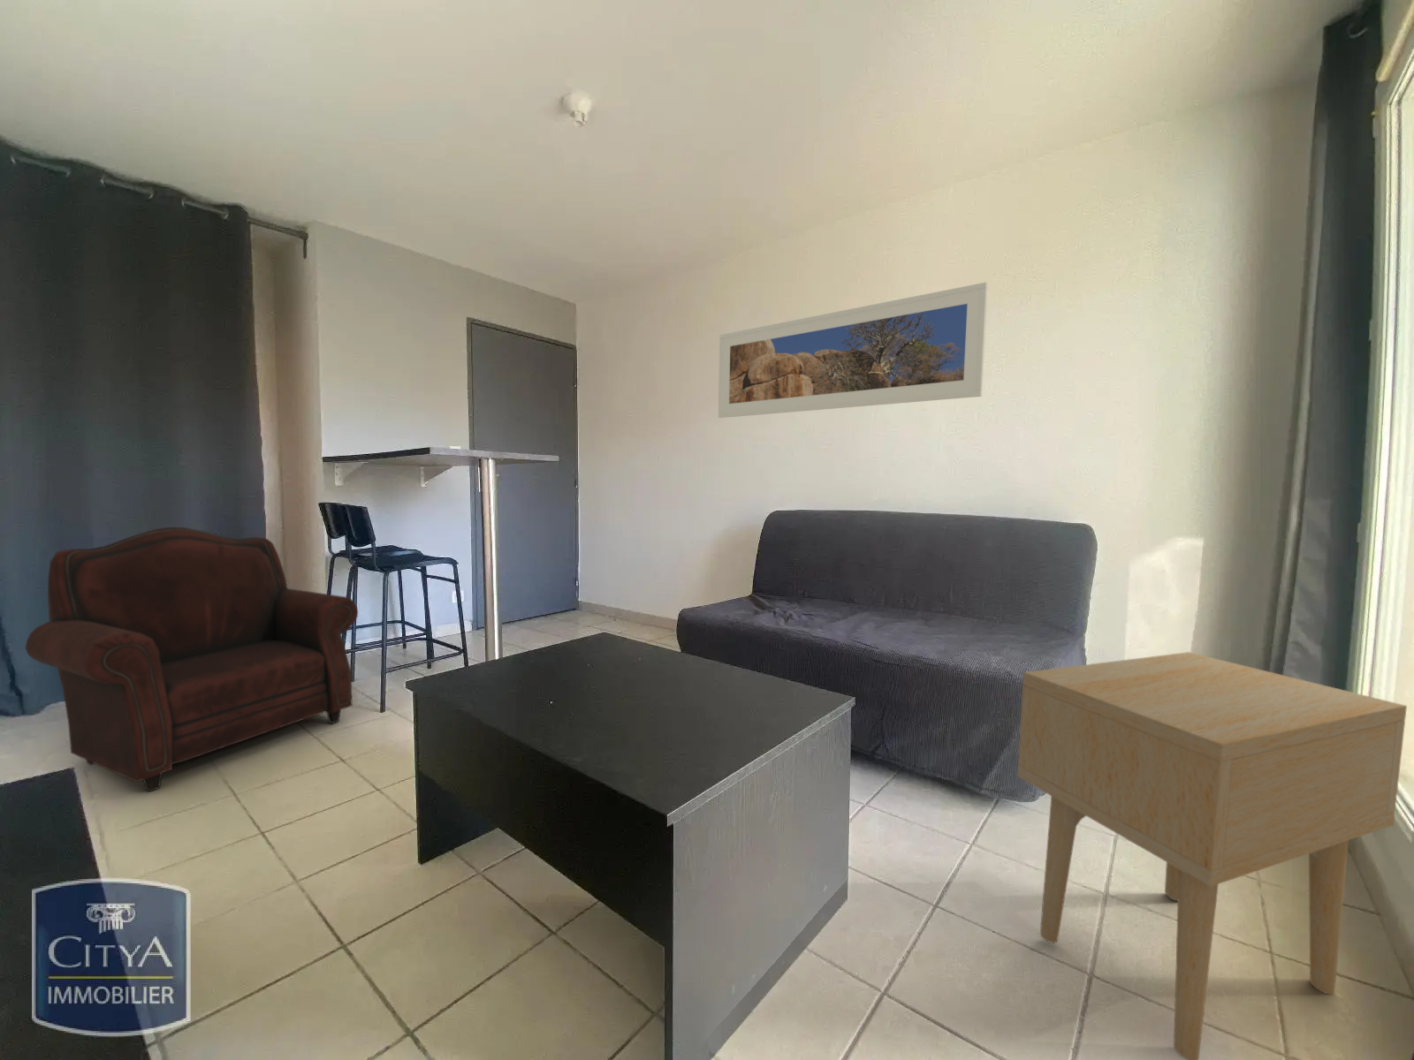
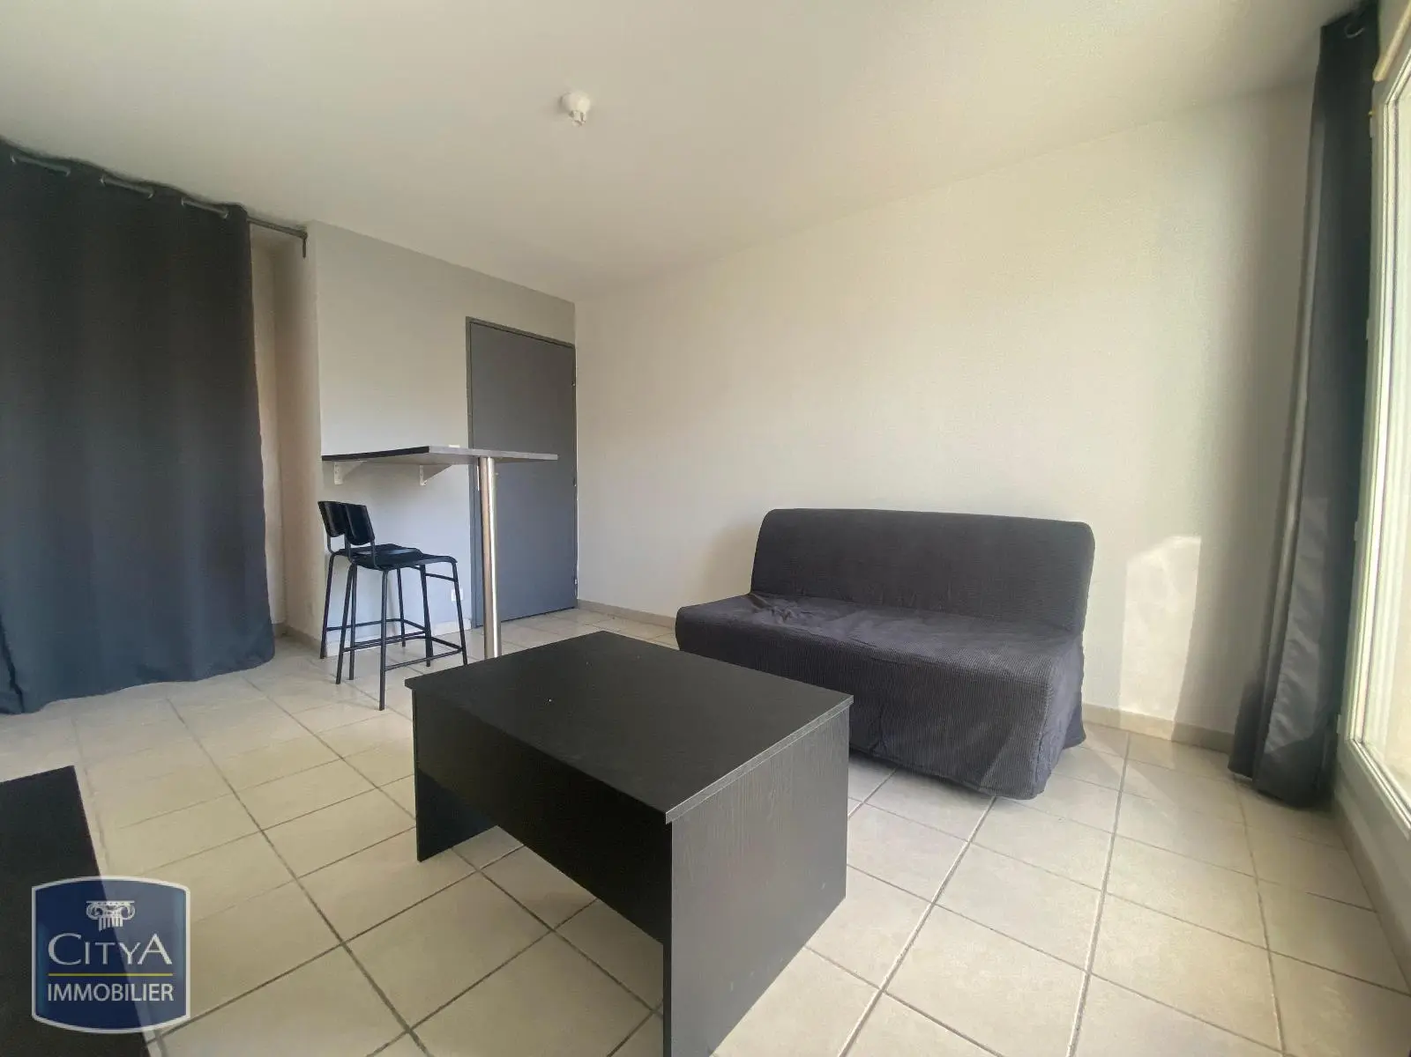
- armchair (213, 635)
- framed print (831, 361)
- side table (1182, 824)
